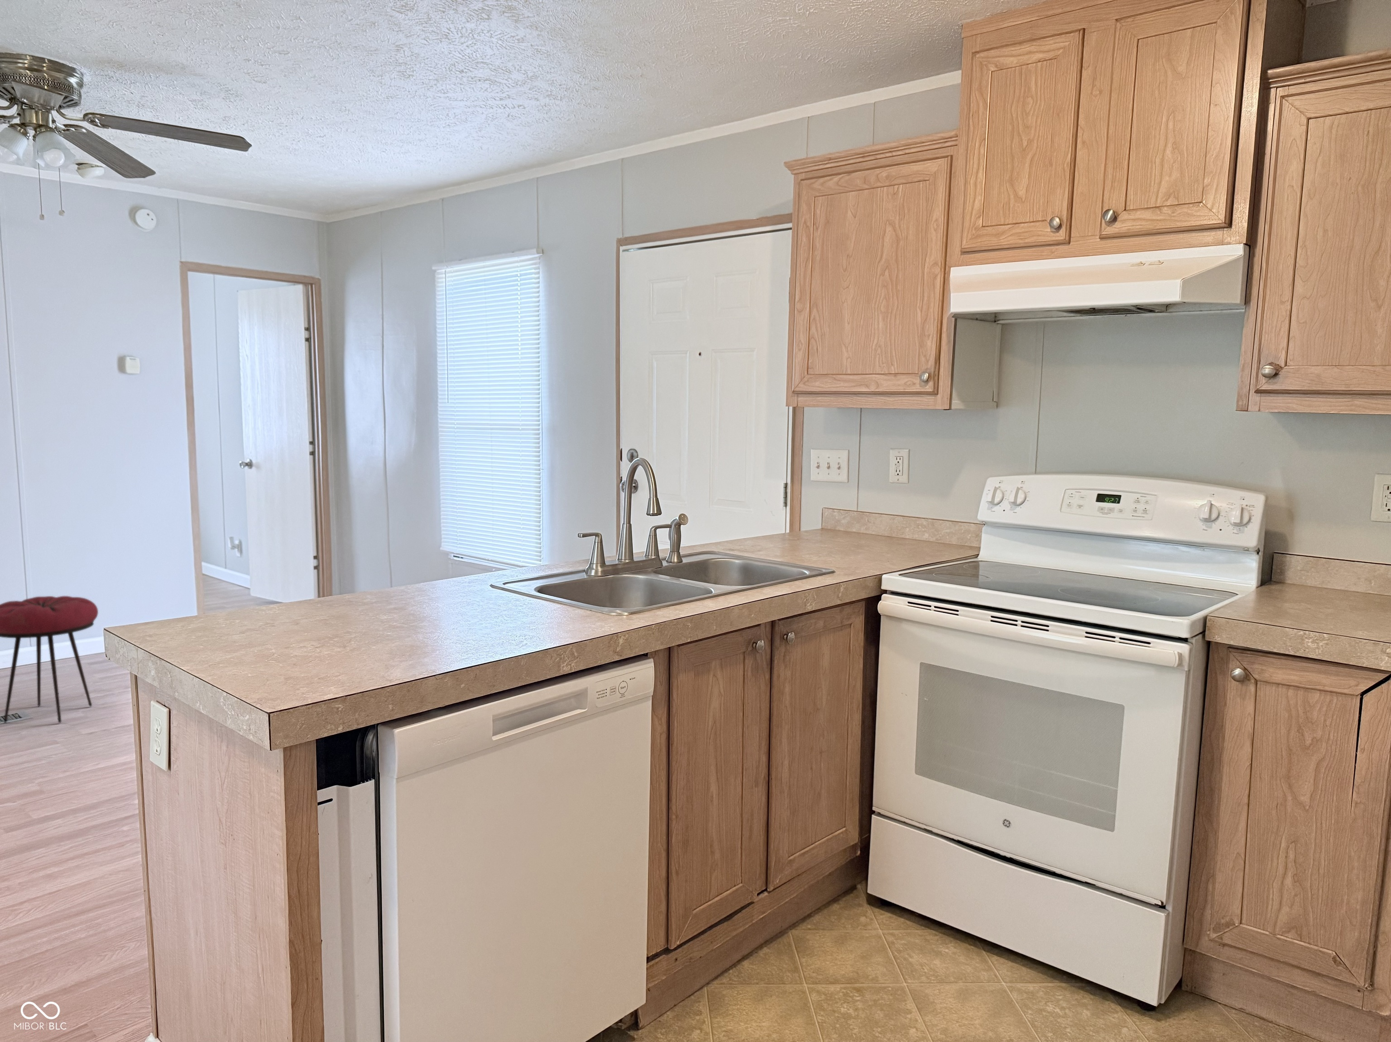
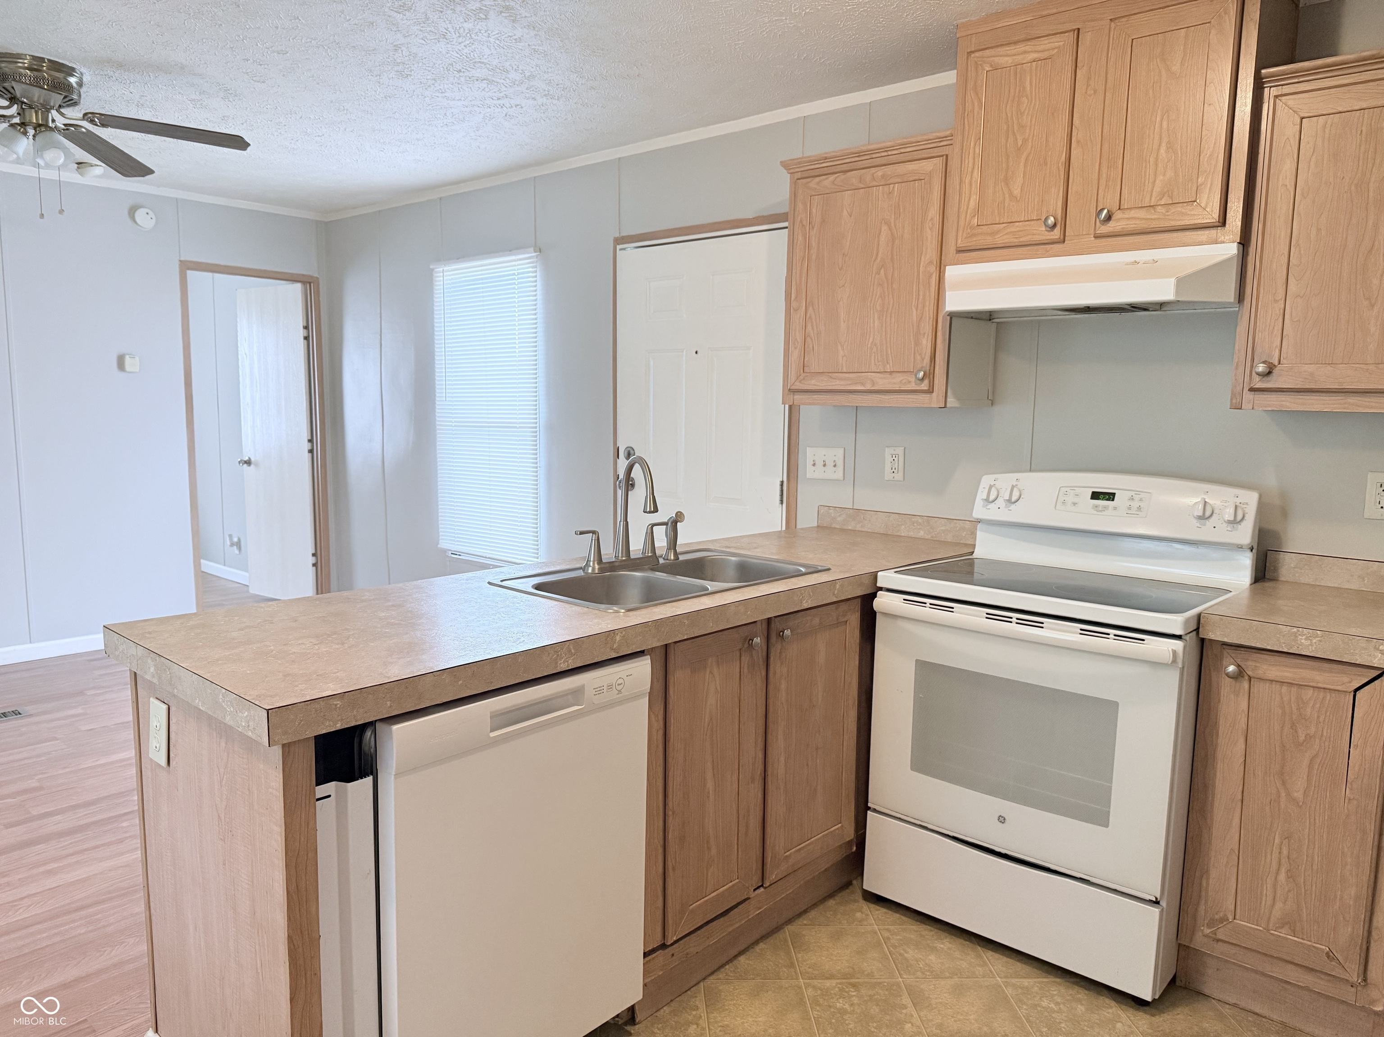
- stool (49, 657)
